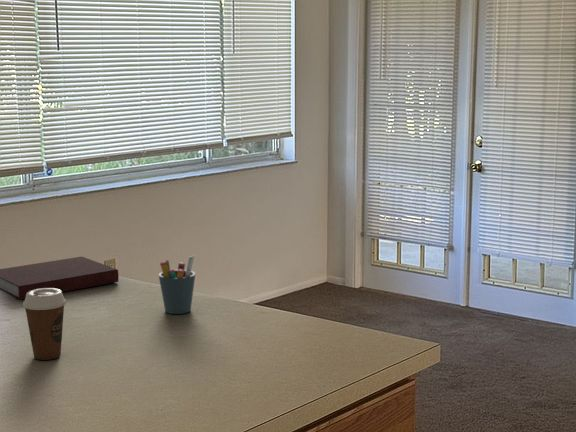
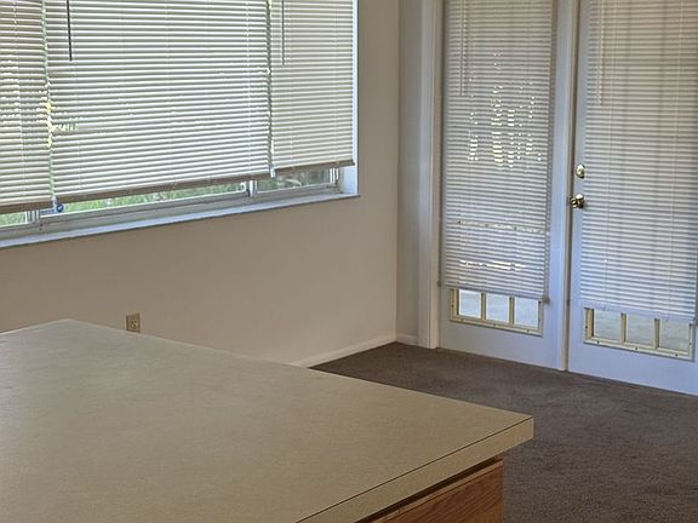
- coffee cup (45, 324)
- pen holder (176, 282)
- notebook (53, 276)
